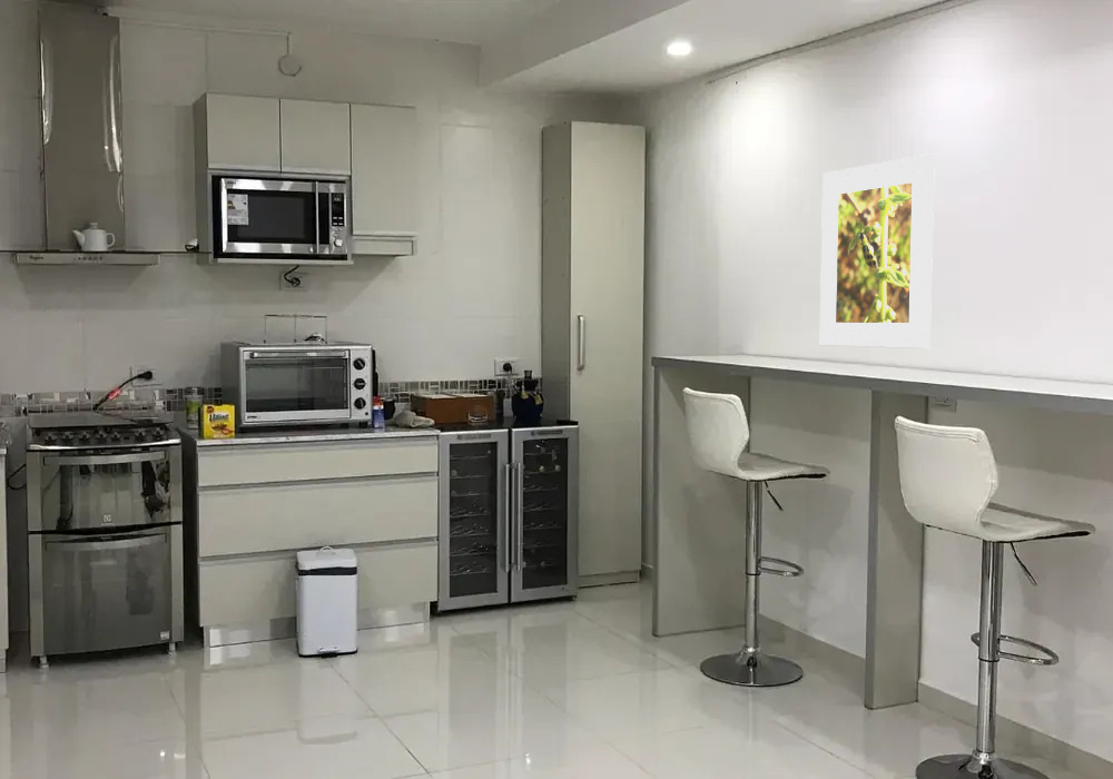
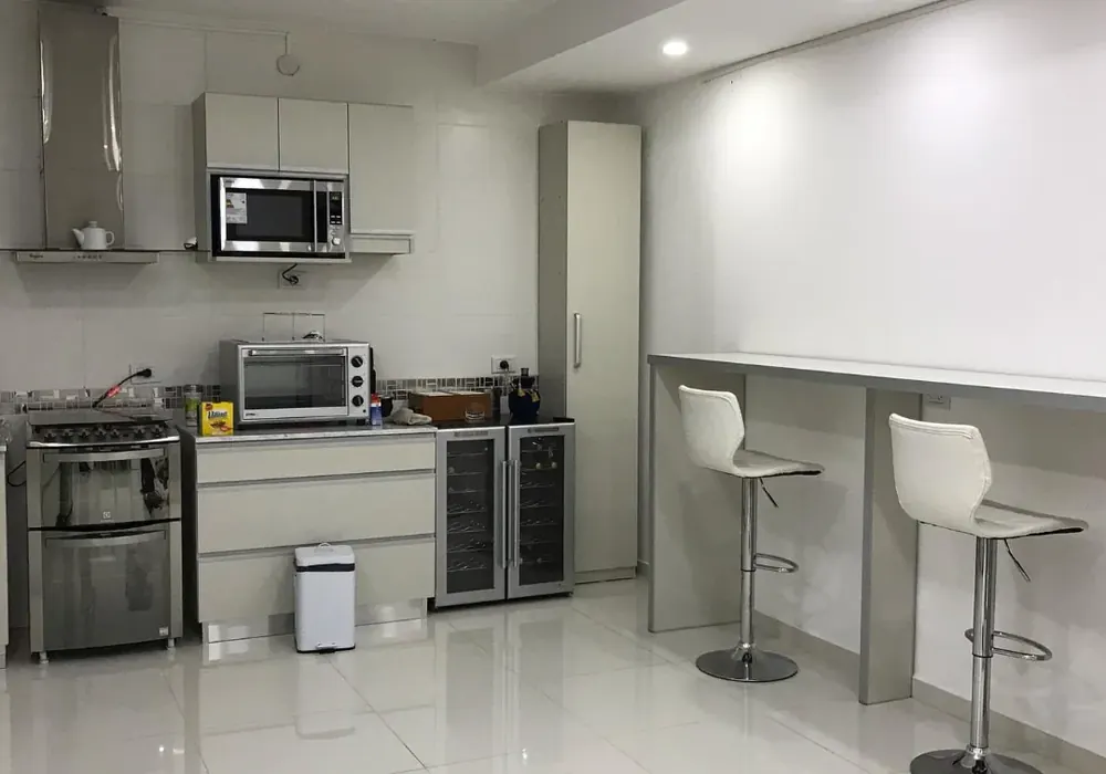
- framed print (873, 255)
